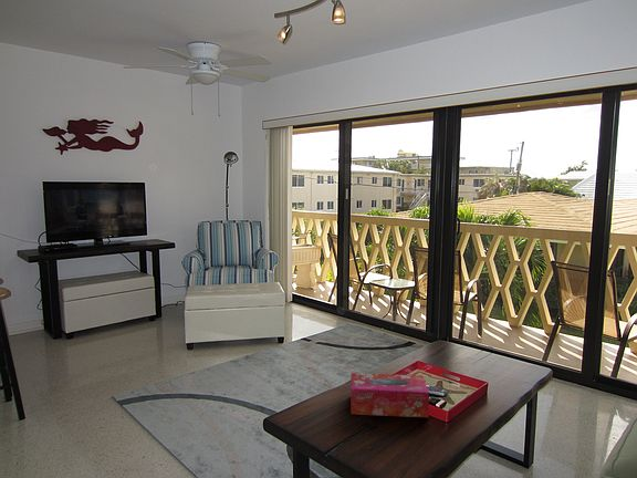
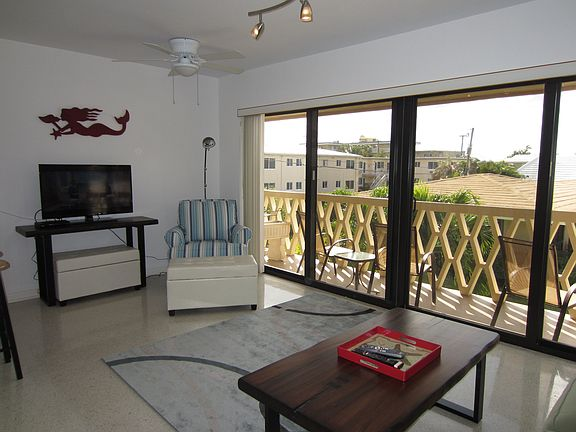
- tissue box (387, 394)
